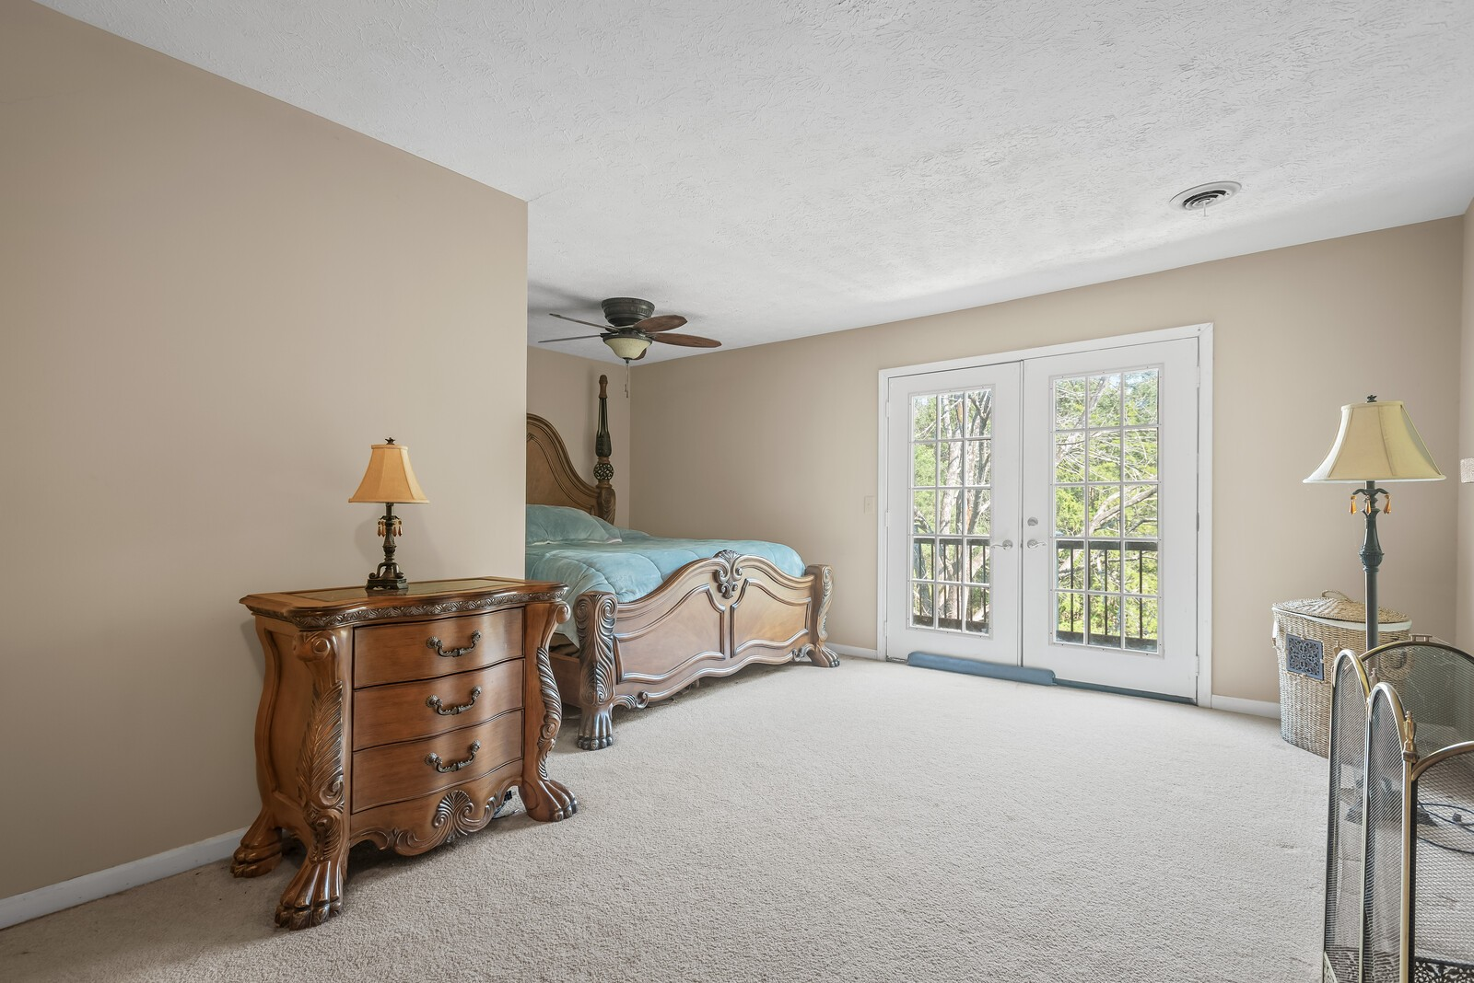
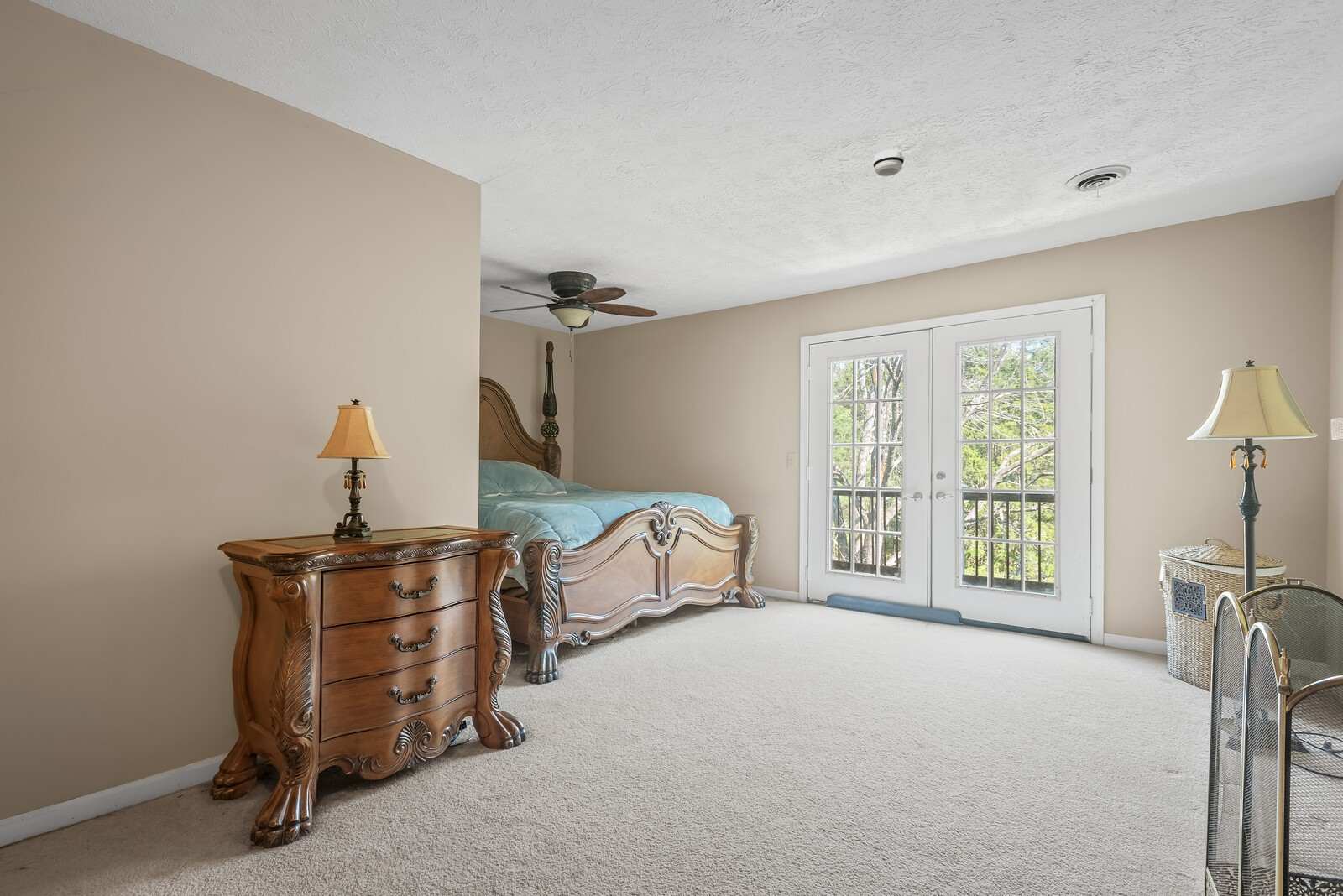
+ smoke detector (888, 163)
